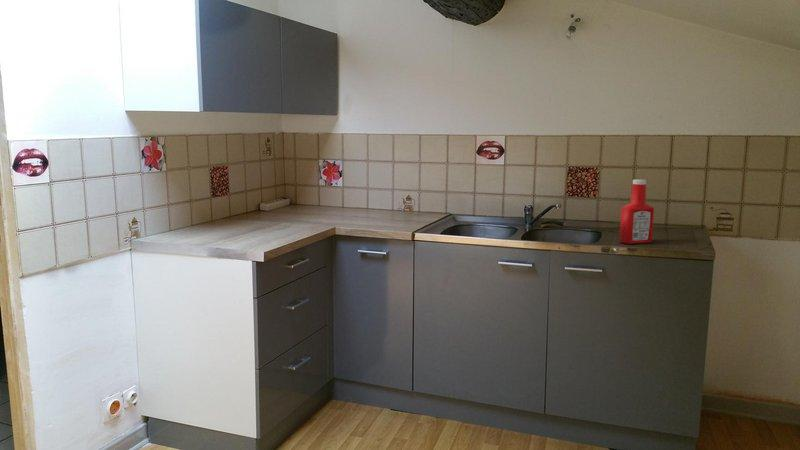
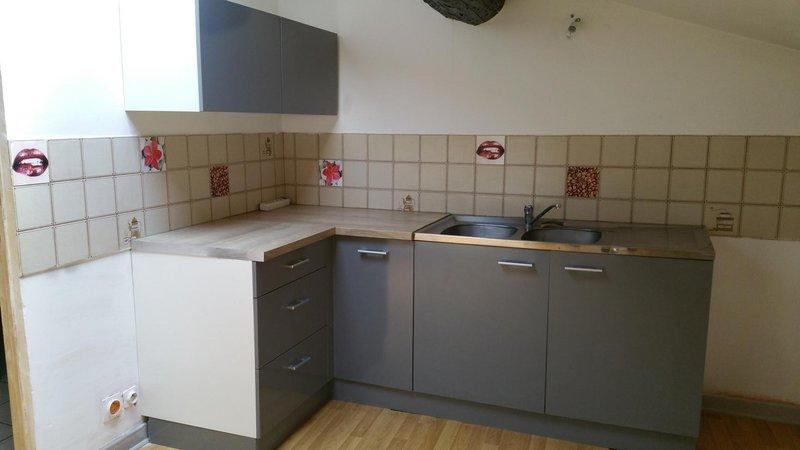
- soap bottle (637, 211)
